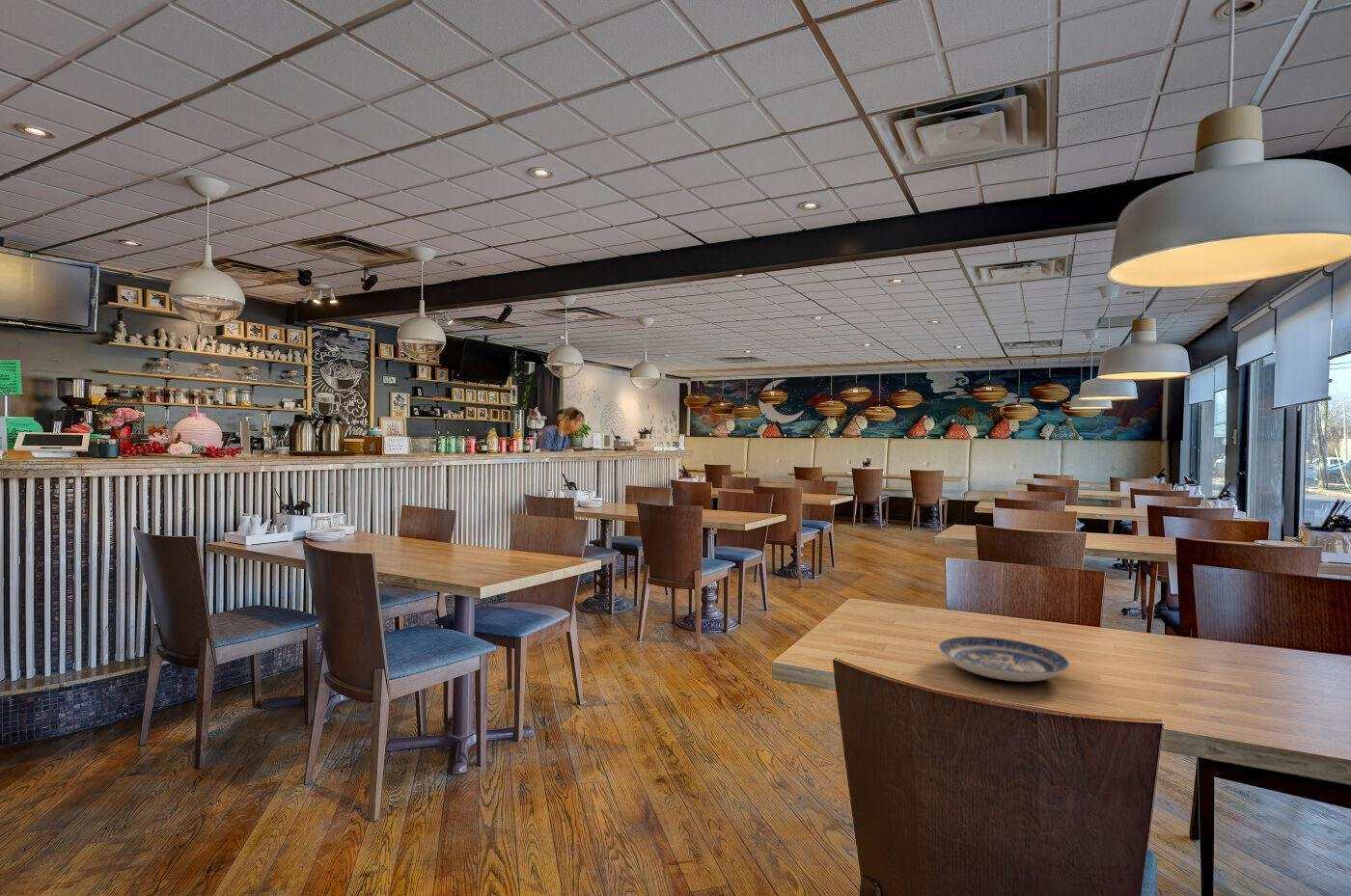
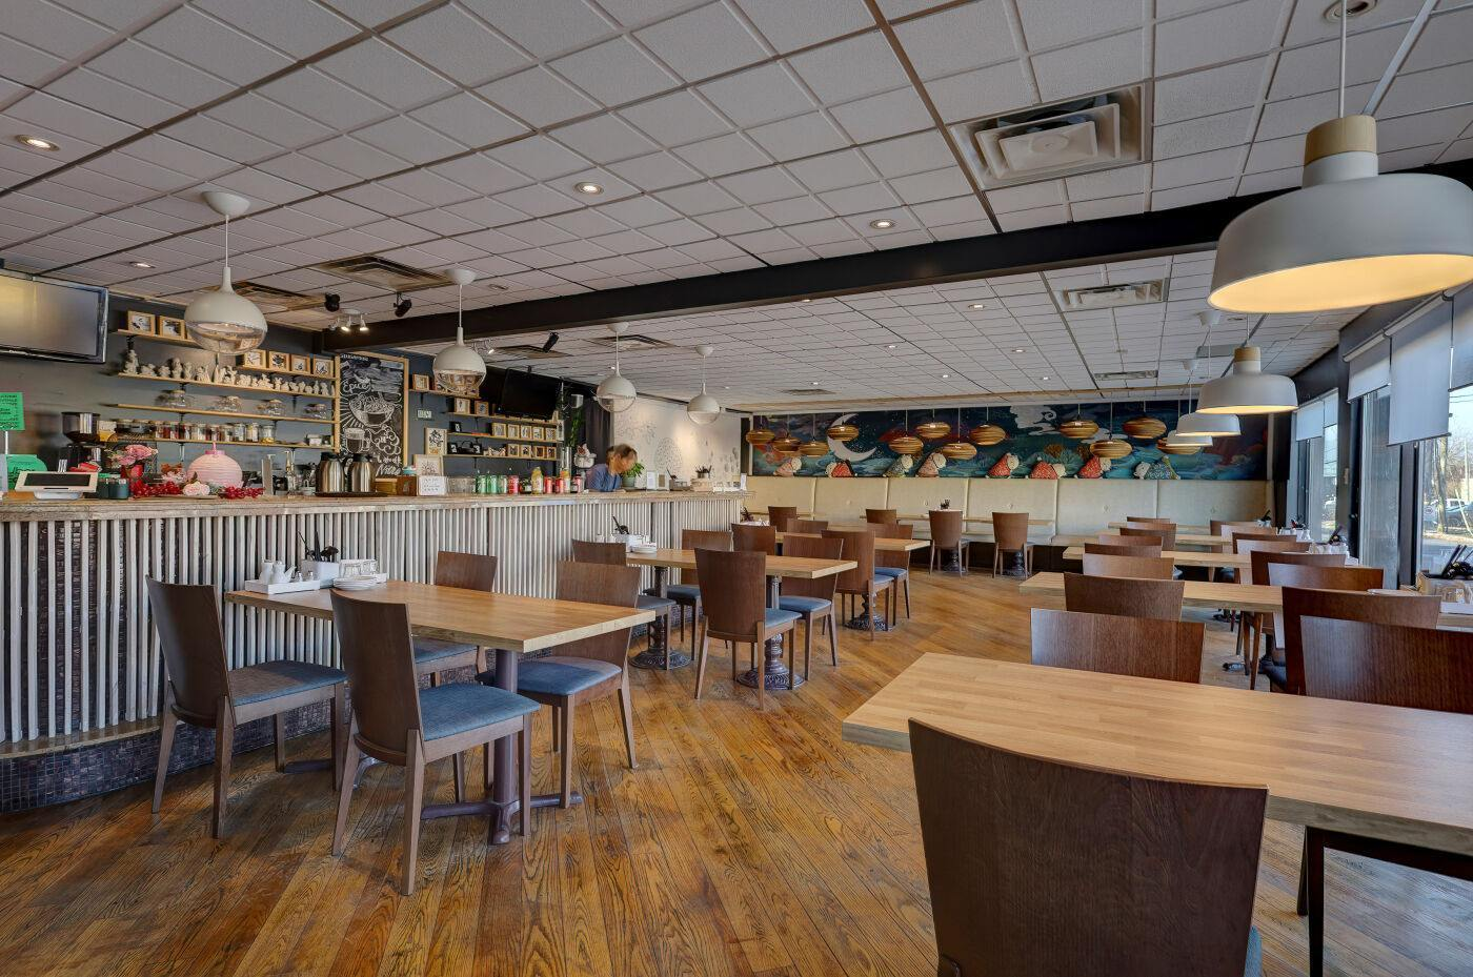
- plate (1001, 662)
